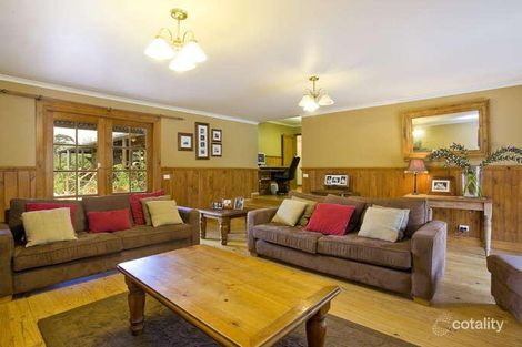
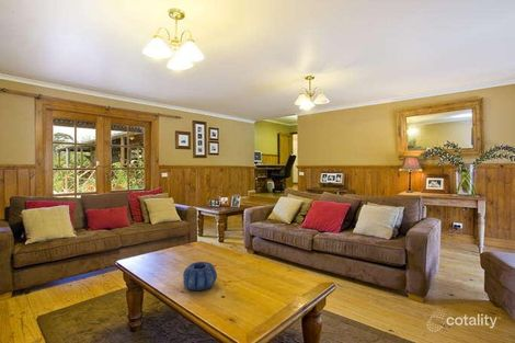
+ decorative bowl (199, 275)
